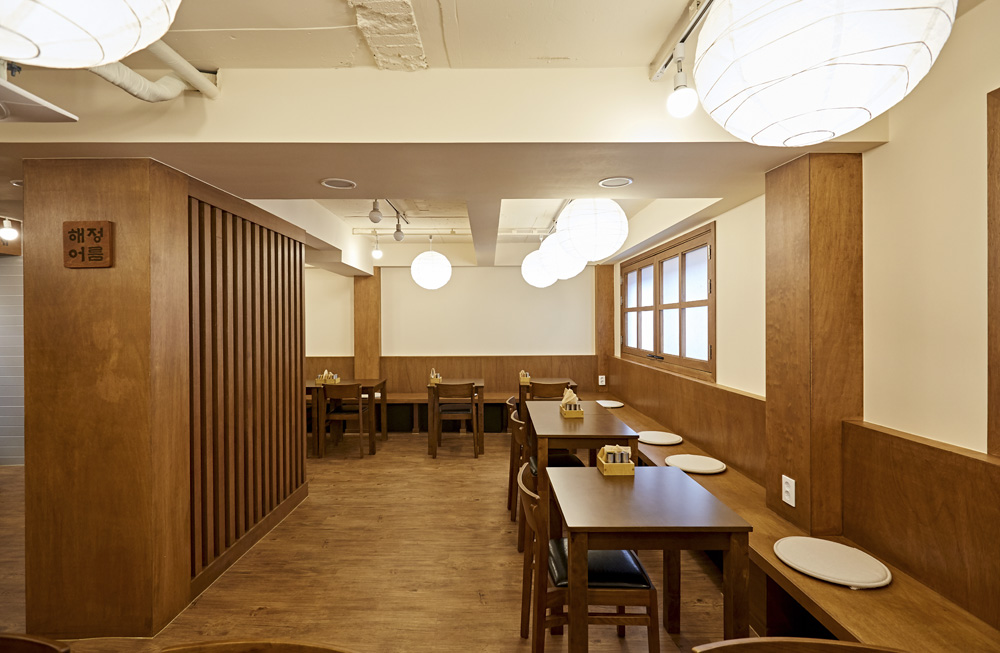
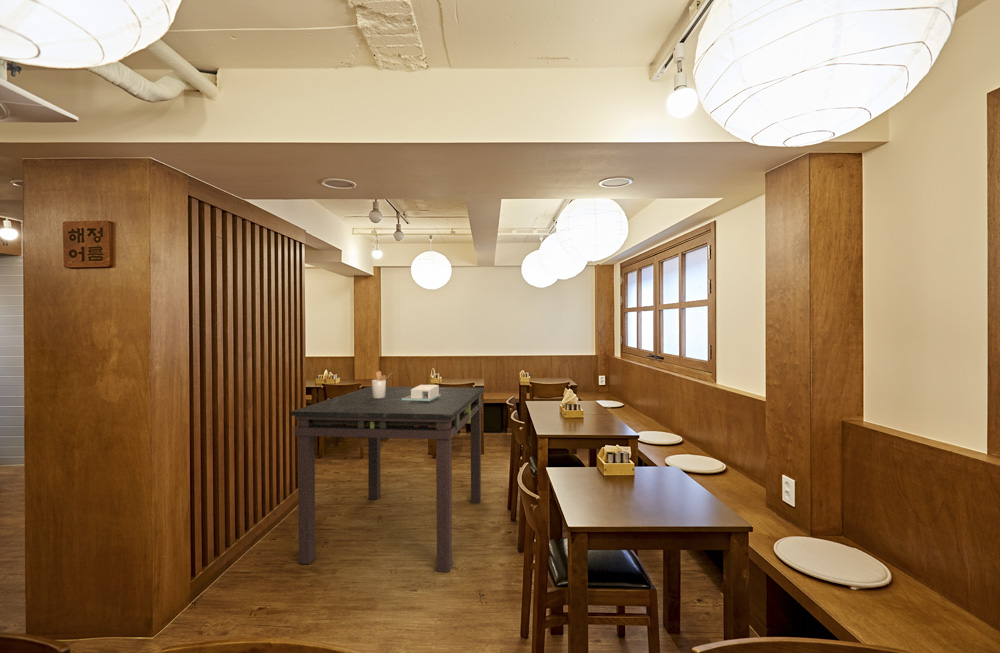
+ utensil holder (382, 384)
+ dining table (379, 462)
+ tissue box (421, 391)
